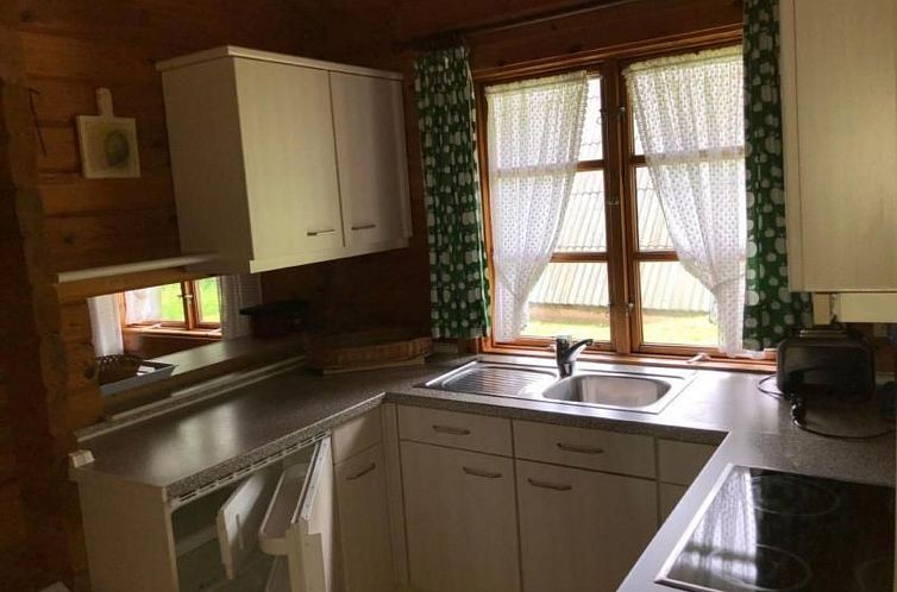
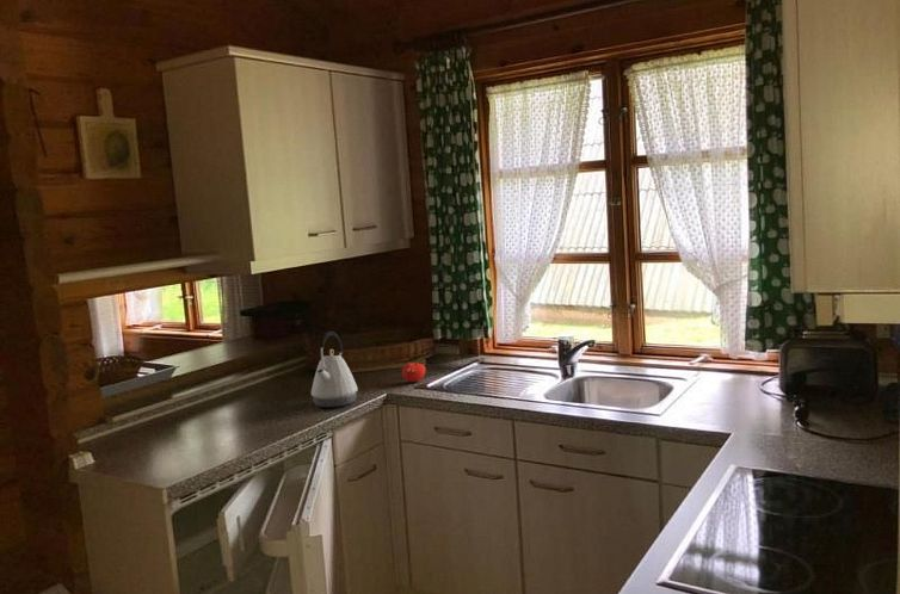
+ fruit (413, 371)
+ kettle (331, 367)
